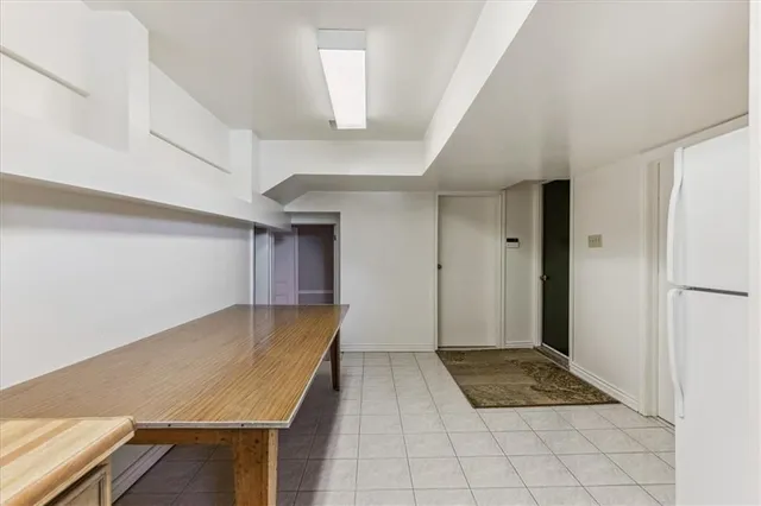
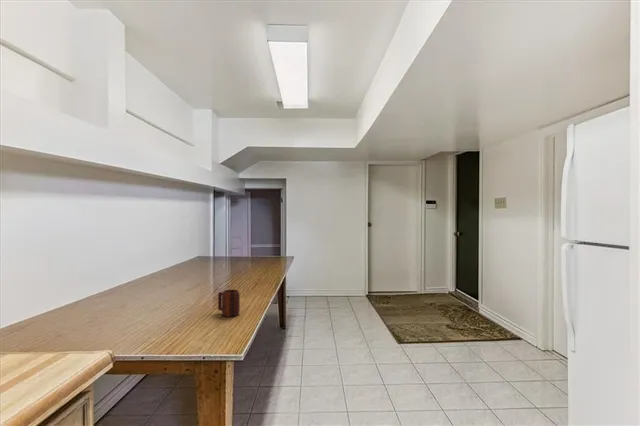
+ mug (228, 302)
